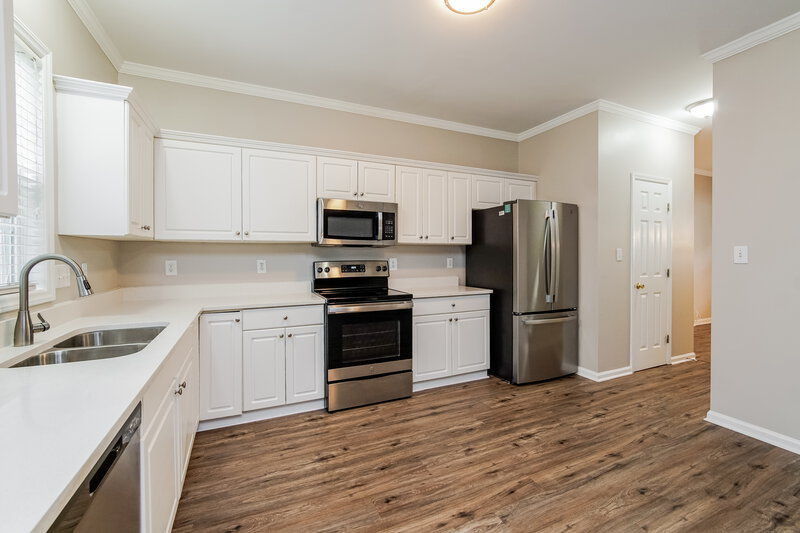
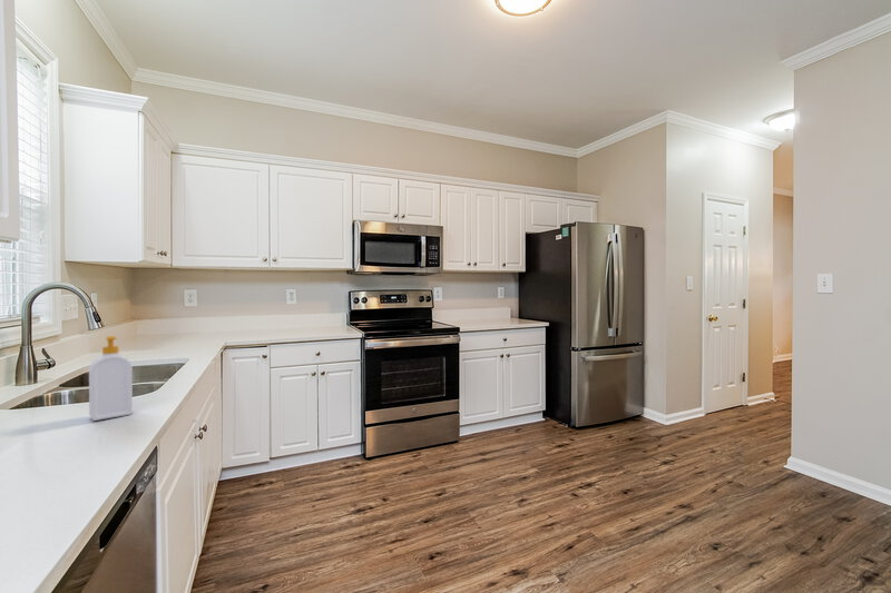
+ soap bottle (110, 375)
